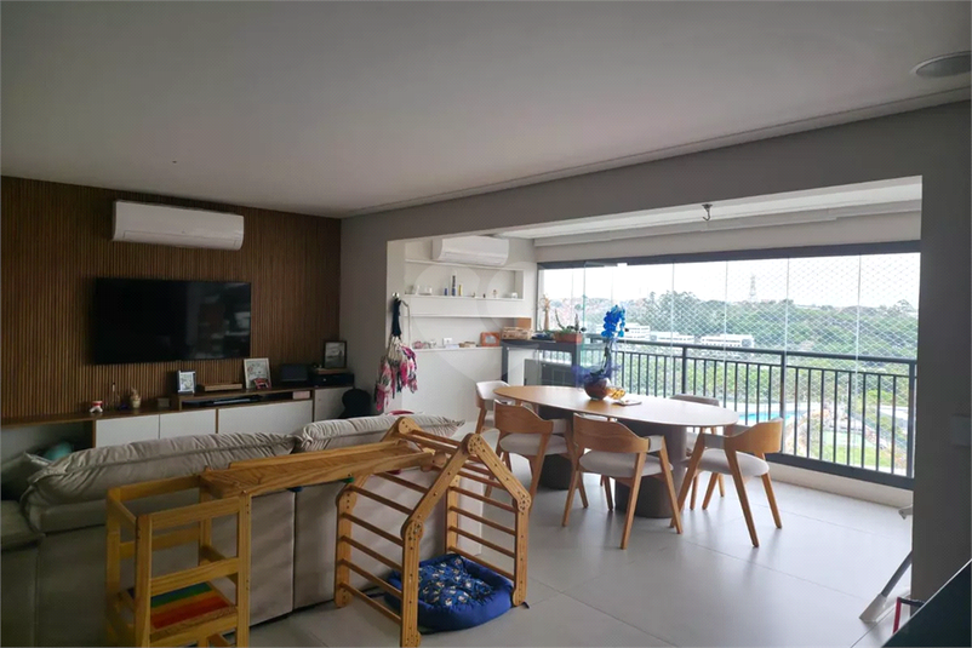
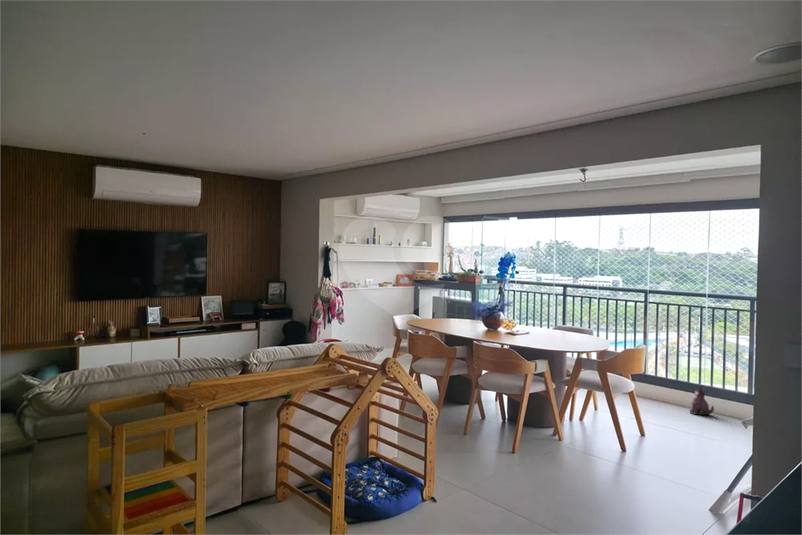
+ plush toy (703, 400)
